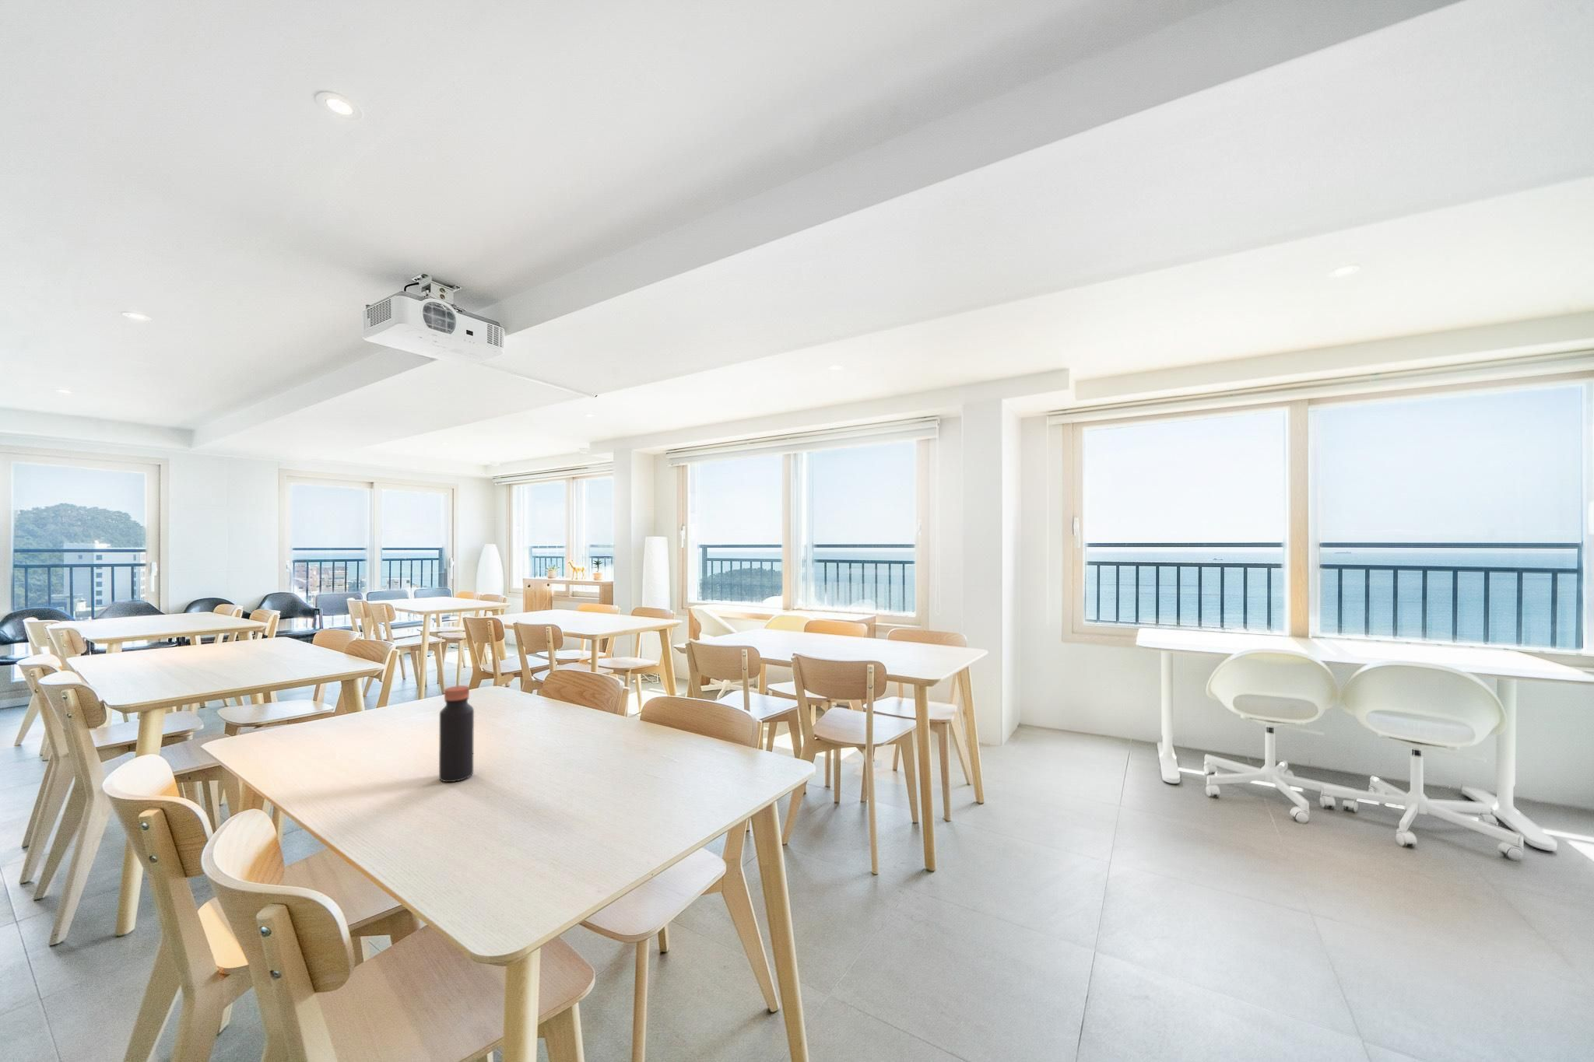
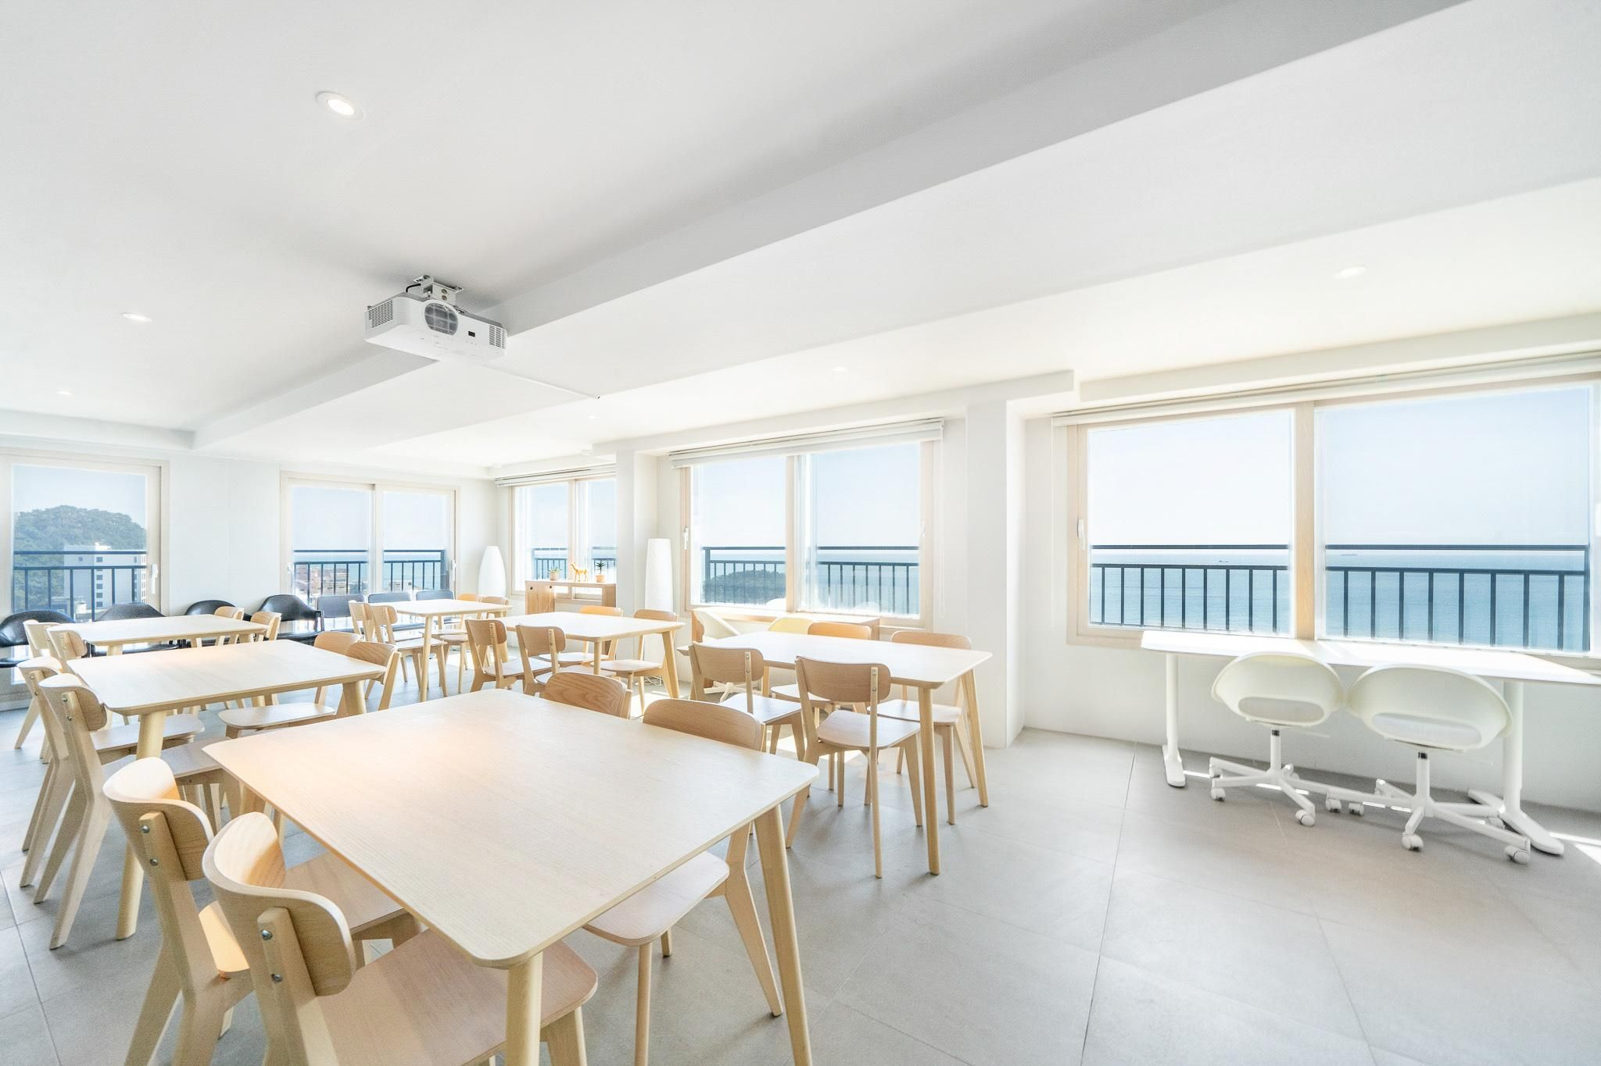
- bottle (456, 732)
